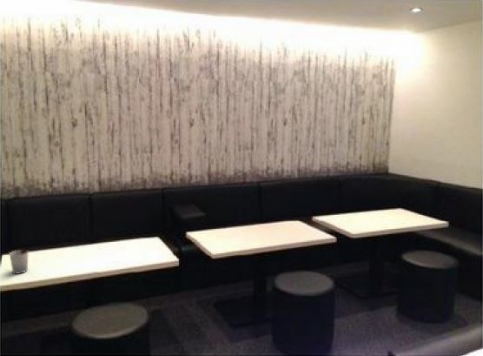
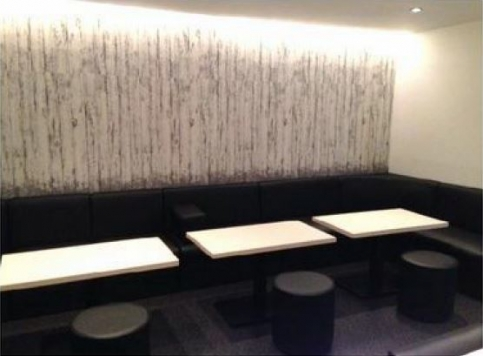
- cup (19, 260)
